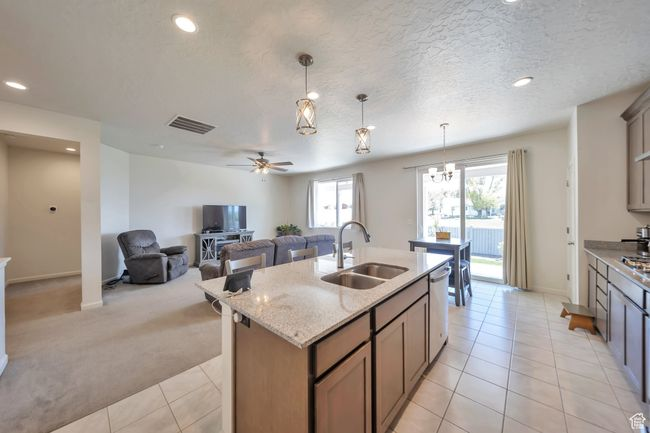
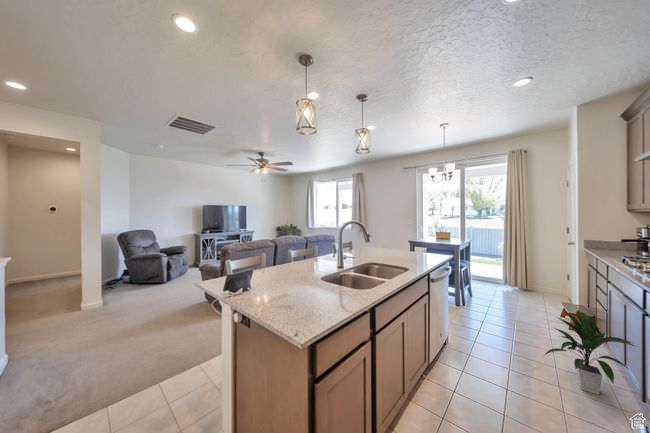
+ indoor plant (584, 348)
